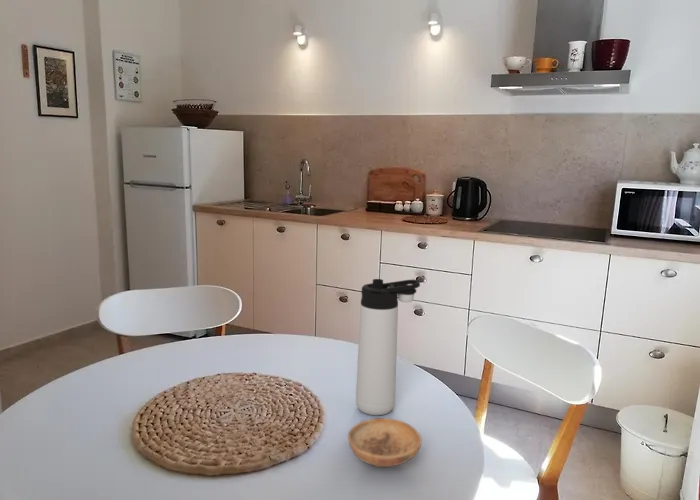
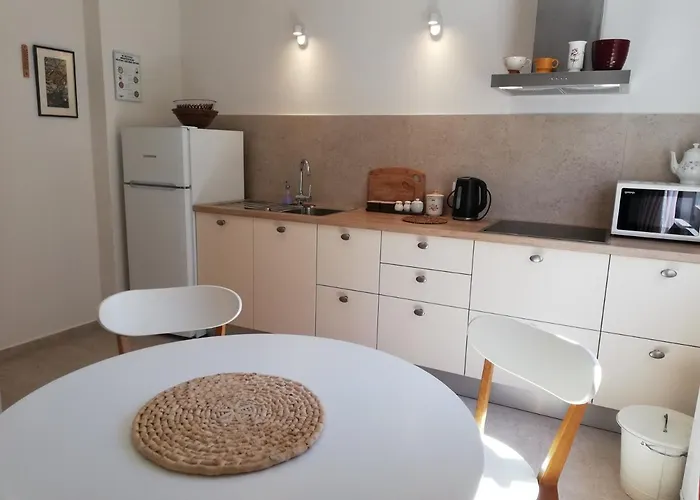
- thermos bottle (387, 345)
- bowl (384, 447)
